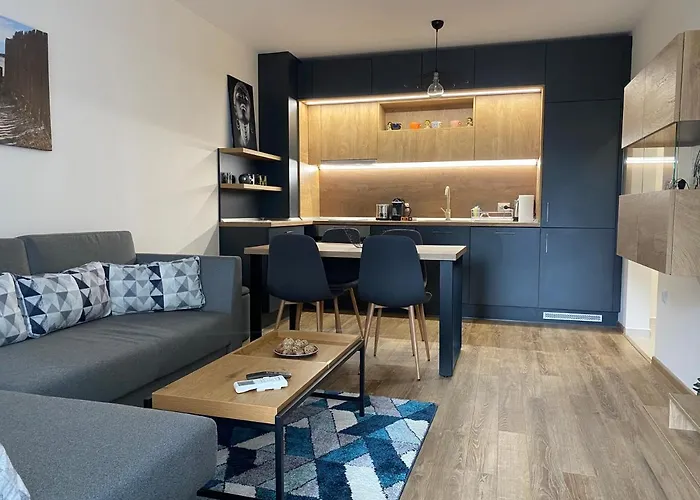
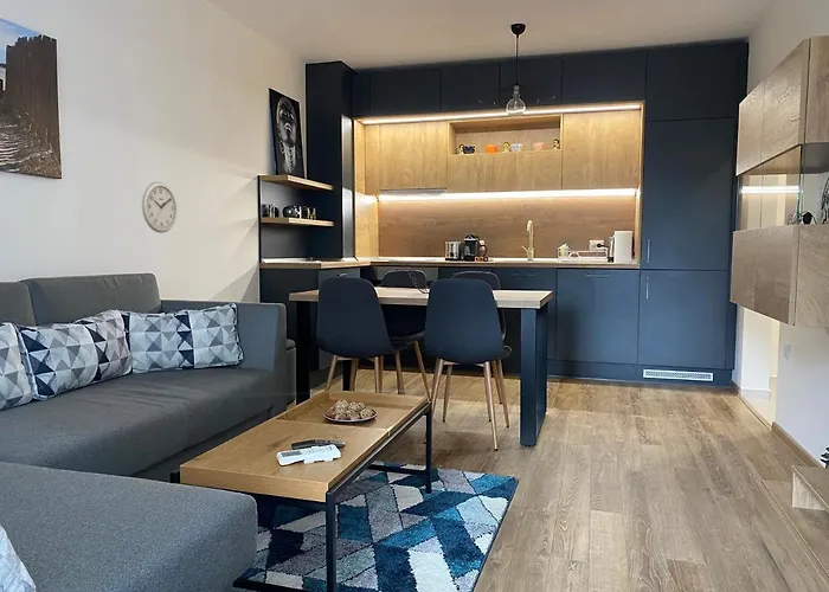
+ wall clock (160, 207)
